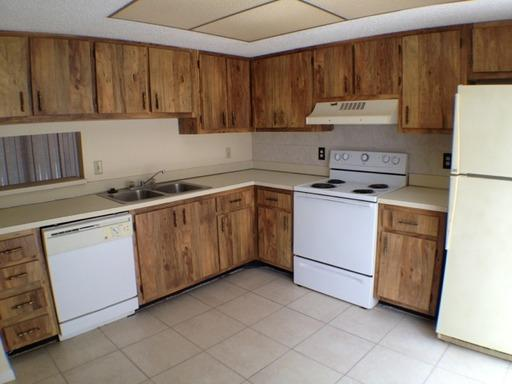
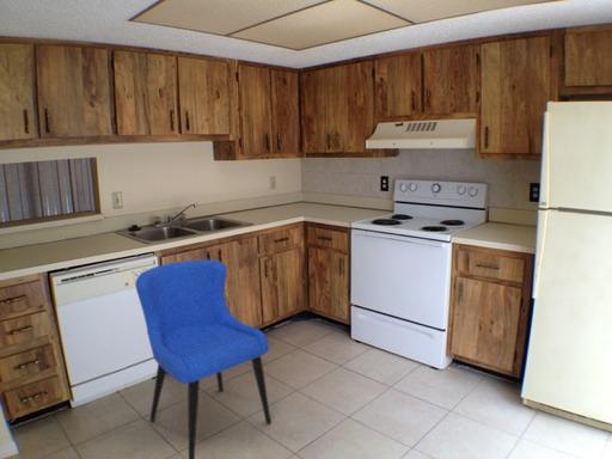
+ dining chair (204, 350)
